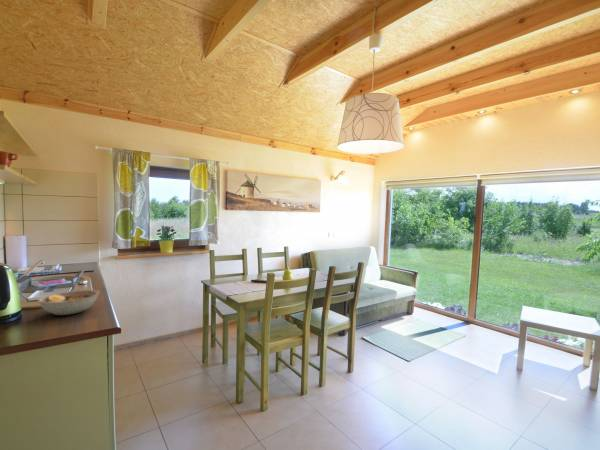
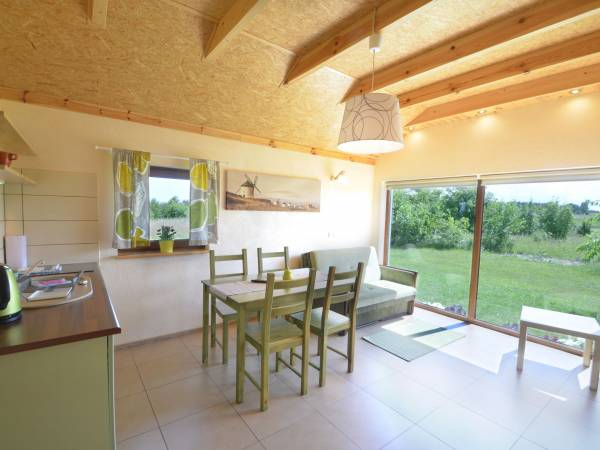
- bowl (70, 303)
